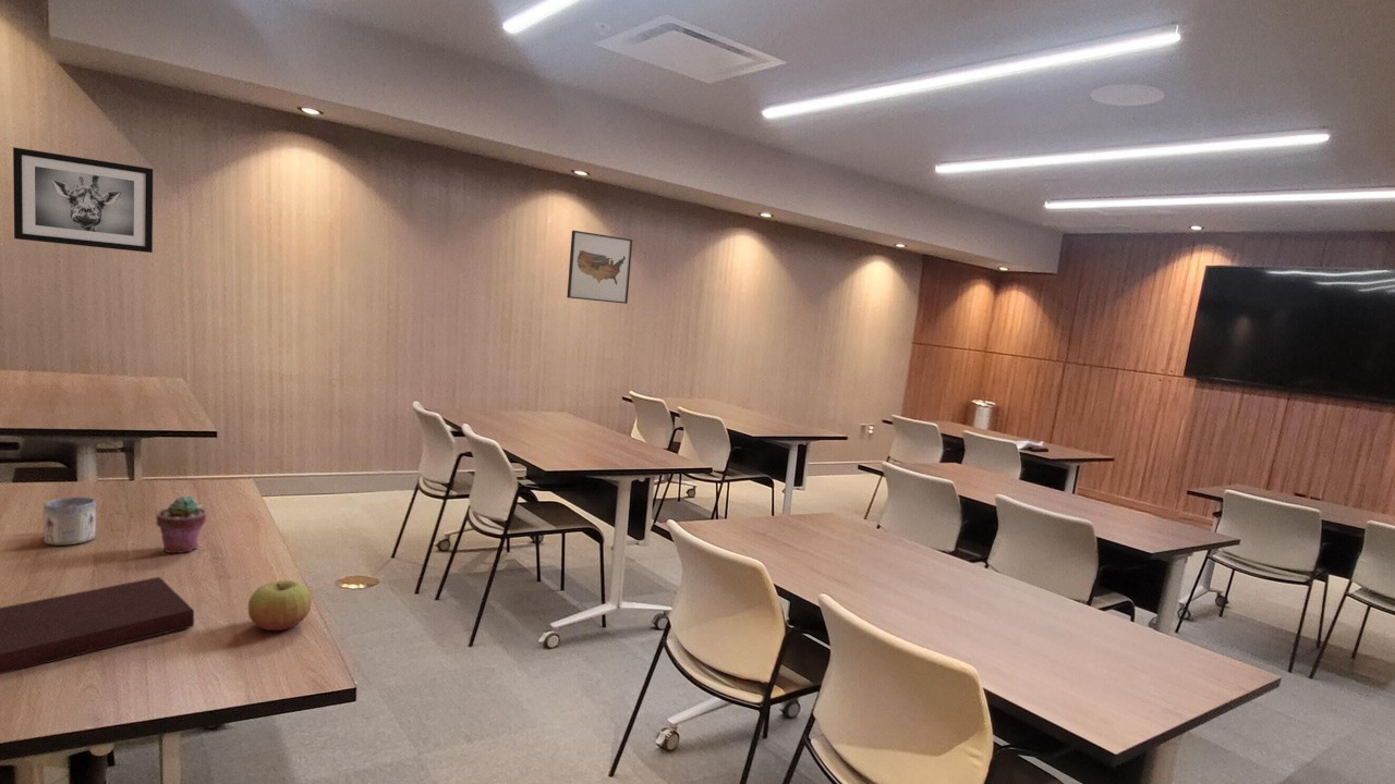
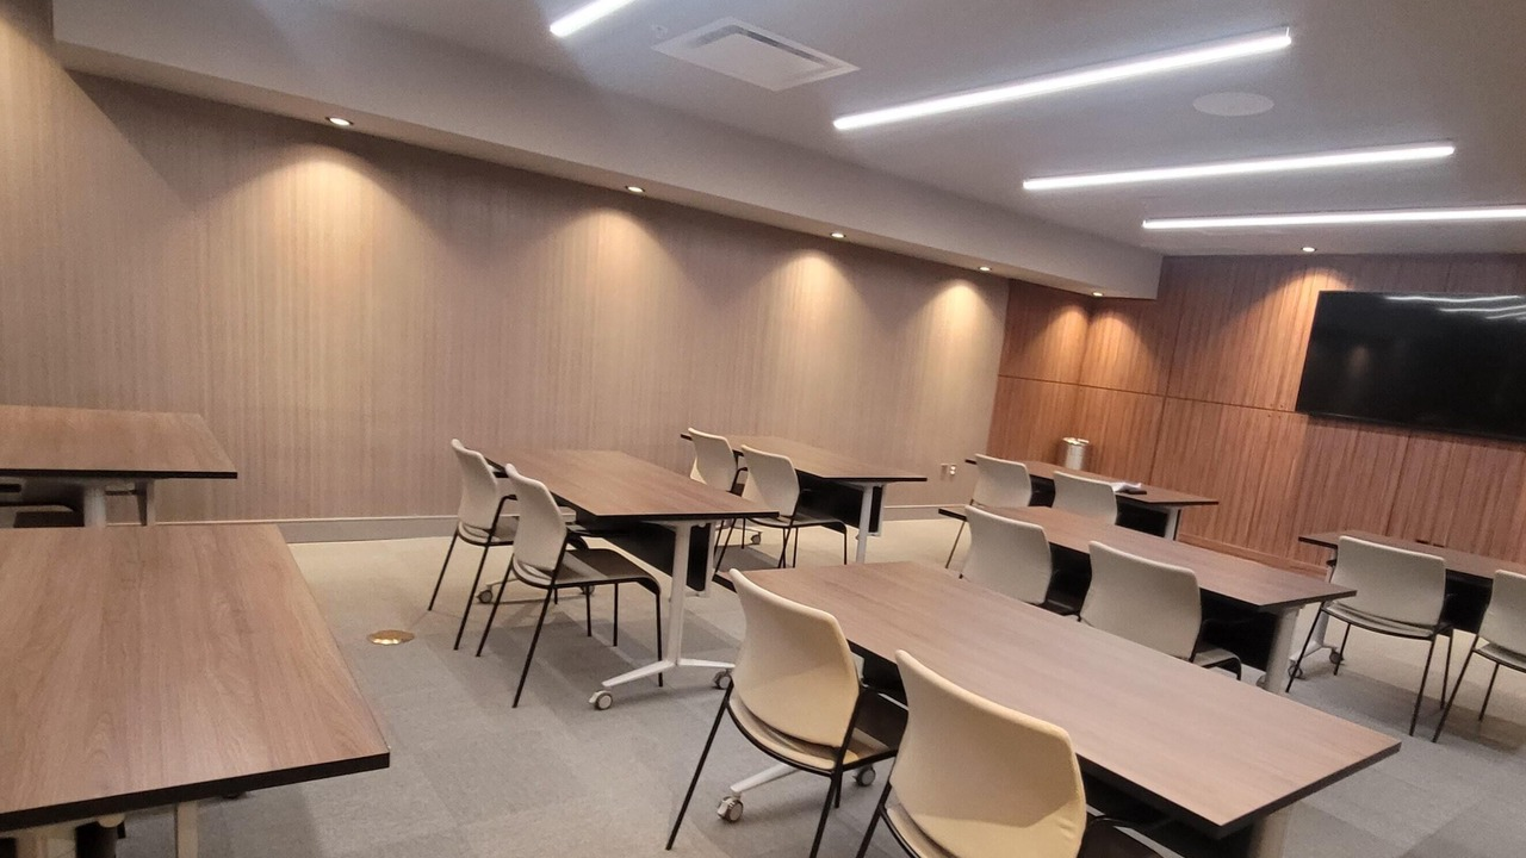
- wall art (86, 203)
- potted succulent (181, 523)
- apple (280, 603)
- wall art (599, 268)
- mug (70, 518)
- notebook (86, 620)
